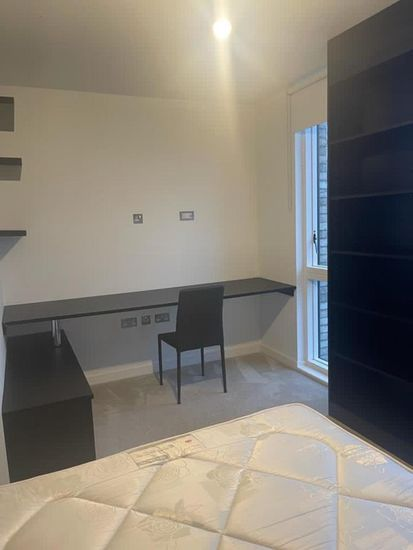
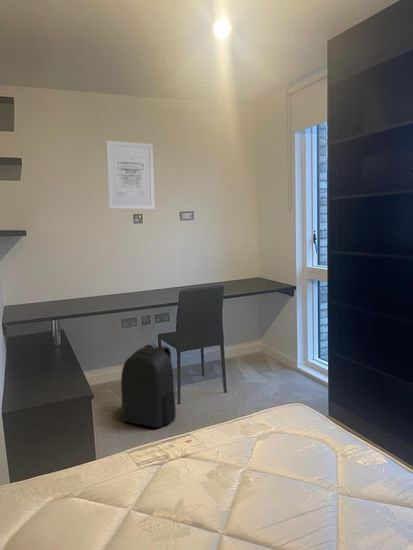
+ backpack (151, 380)
+ wall art (131, 175)
